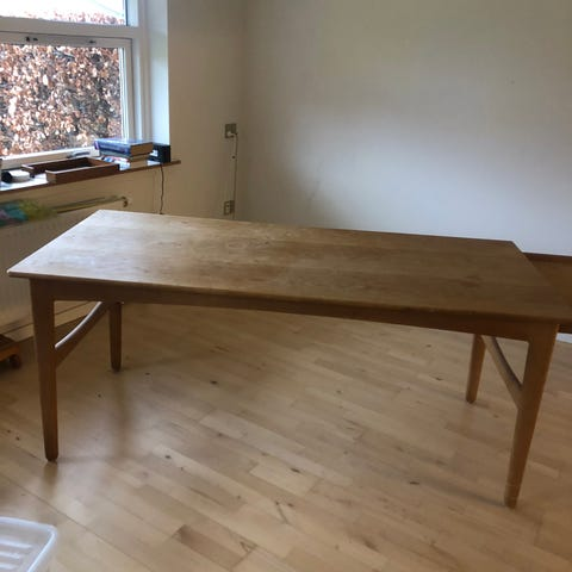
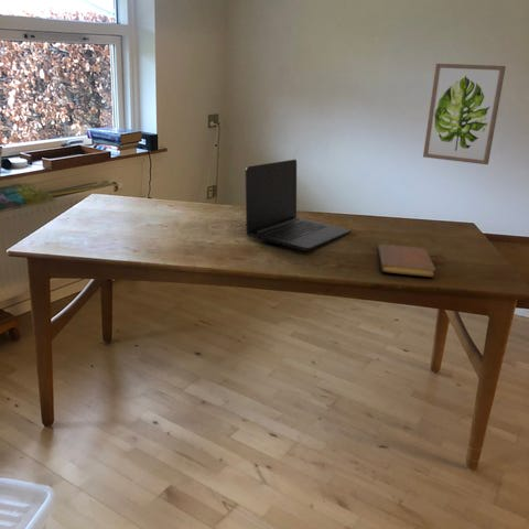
+ notebook (404, 259)
+ laptop (295, 202)
+ wall art (462, 114)
